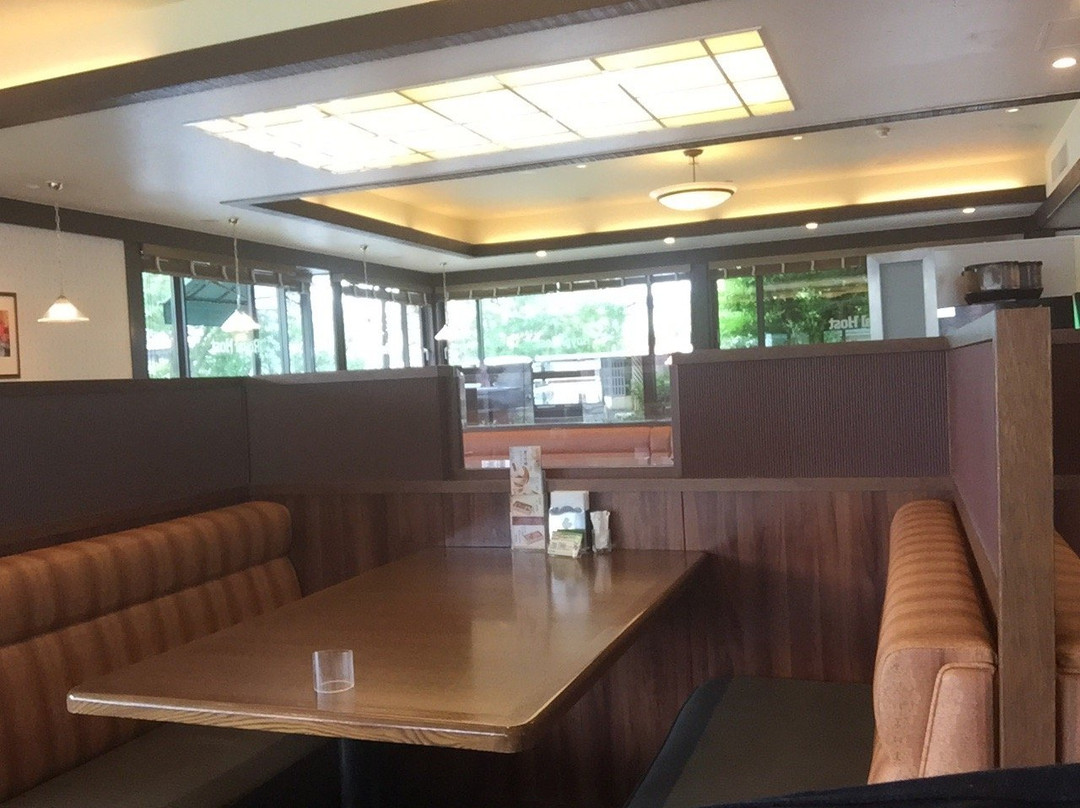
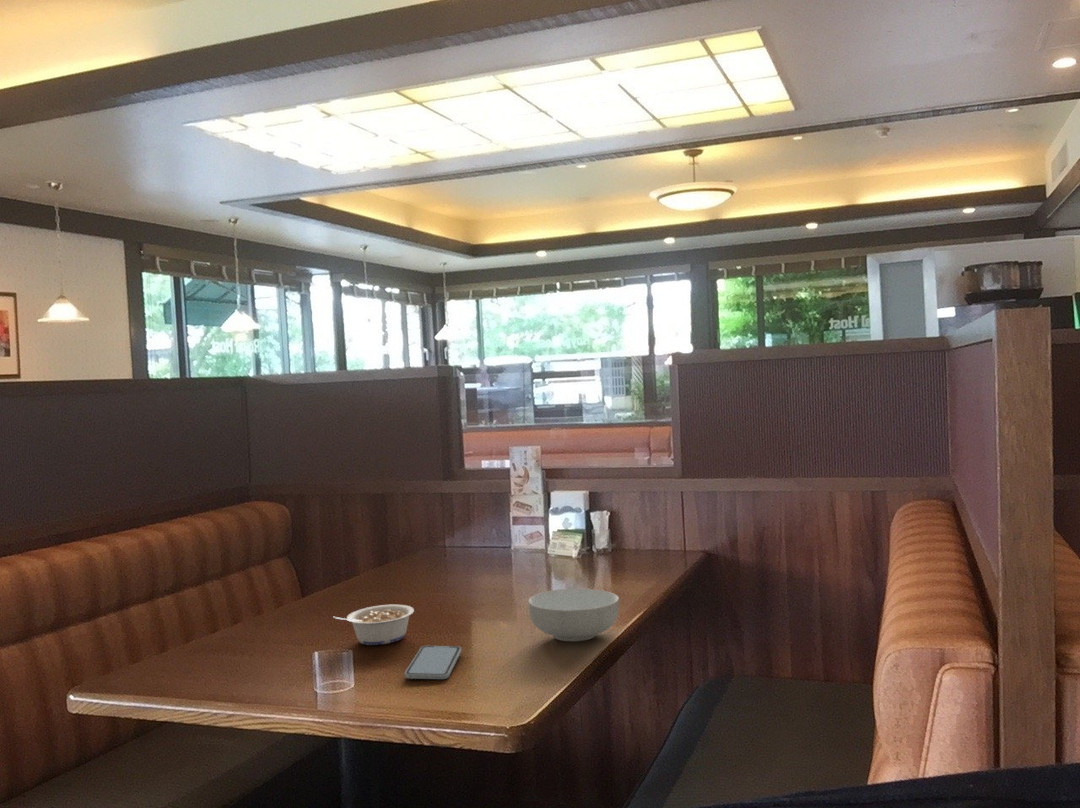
+ smartphone (434, 661)
+ legume (379, 624)
+ cereal bowl (574, 616)
